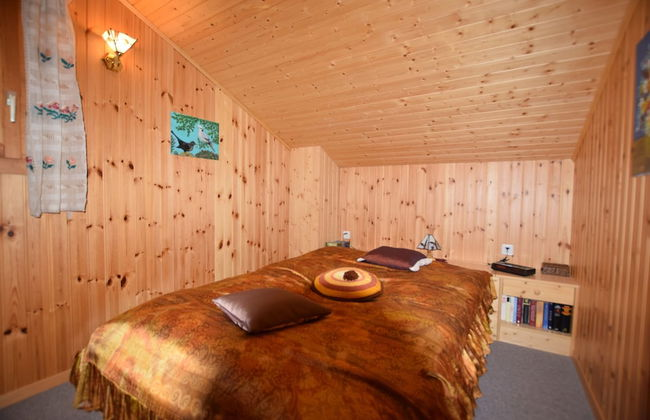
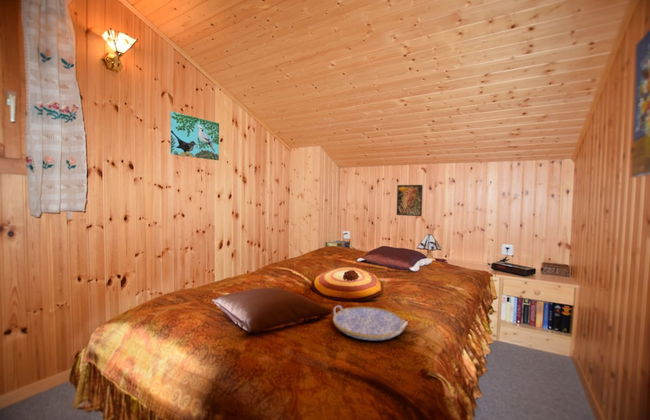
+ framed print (409, 200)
+ serving tray (368, 320)
